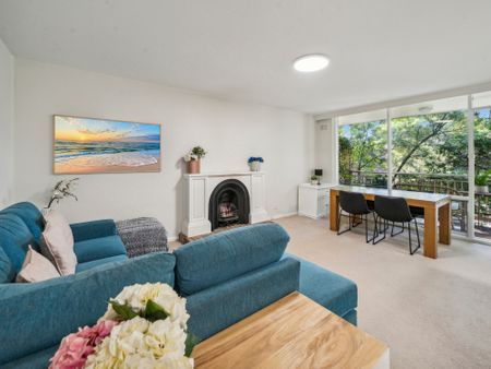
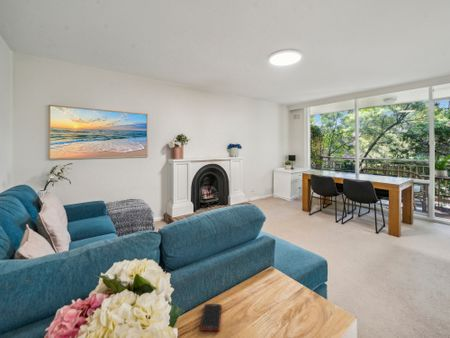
+ cell phone (211, 316)
